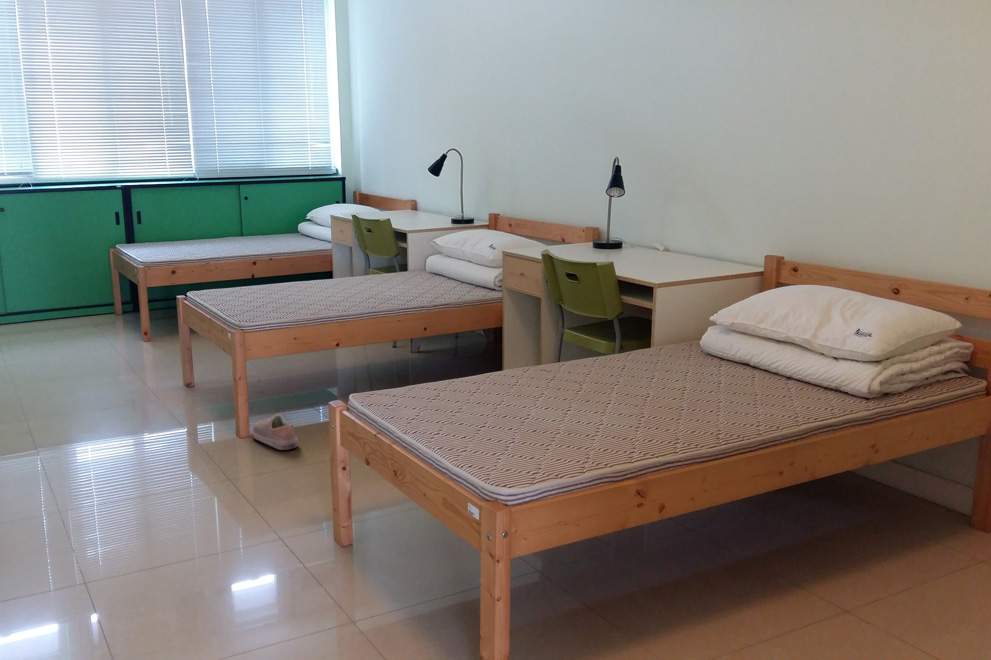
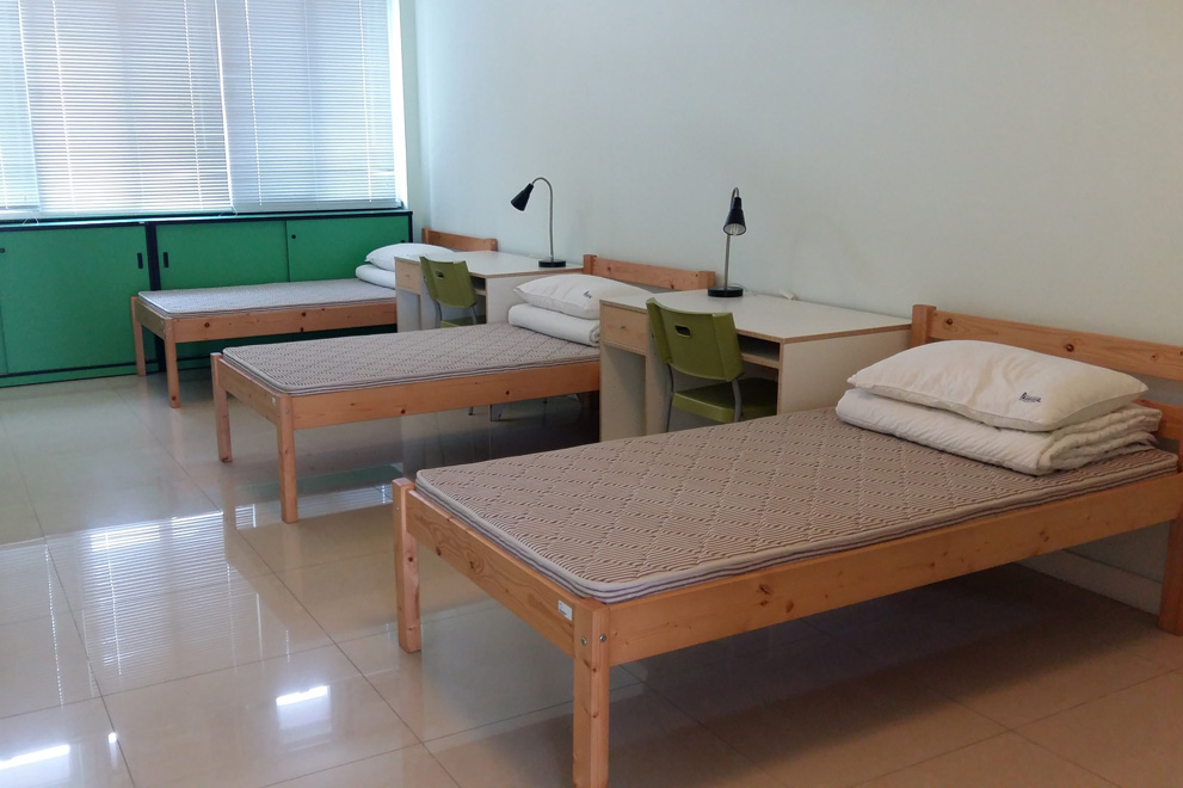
- shoe (275, 427)
